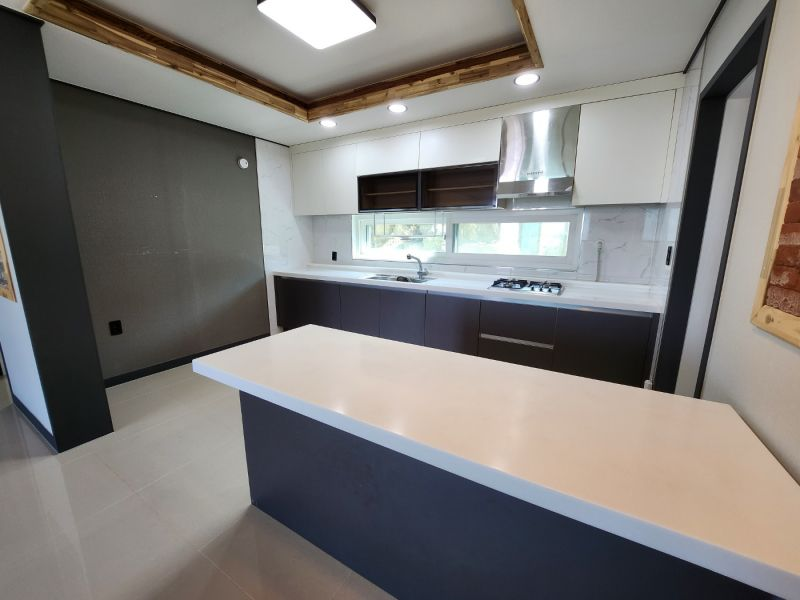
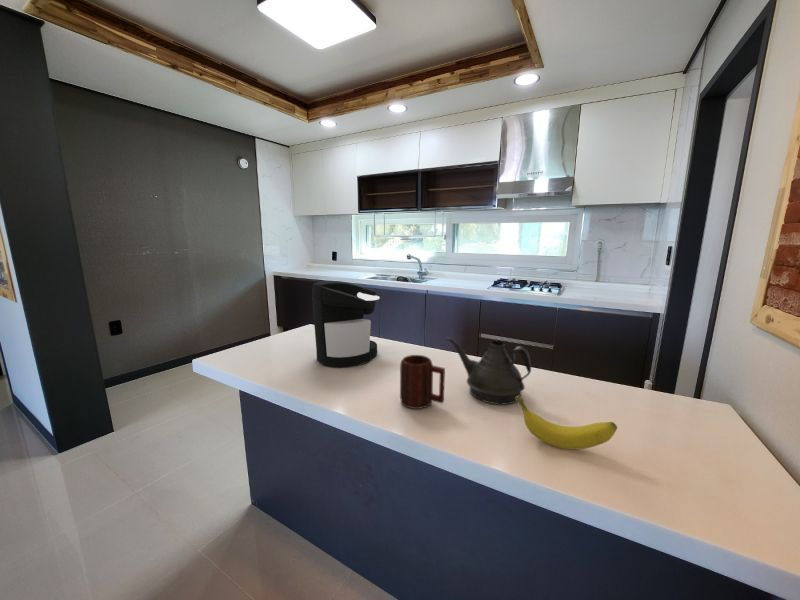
+ teapot (485, 365)
+ coffee maker (348, 319)
+ banana (562, 426)
+ mug (421, 382)
